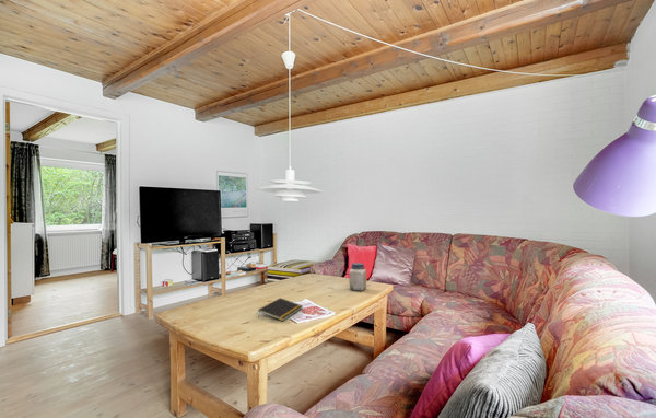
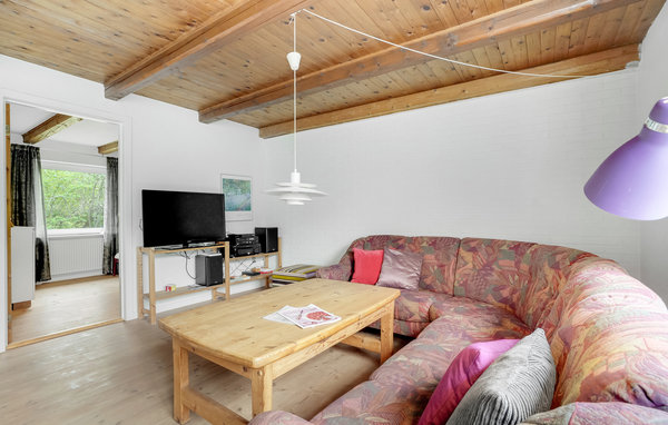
- notepad (281, 309)
- jar (358, 276)
